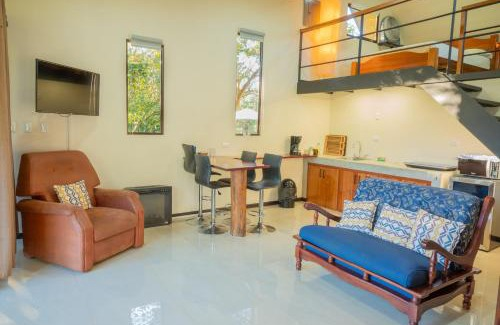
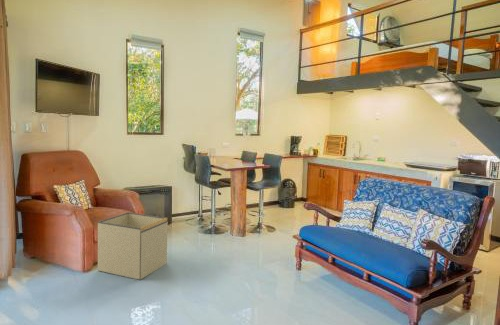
+ storage bin (133, 243)
